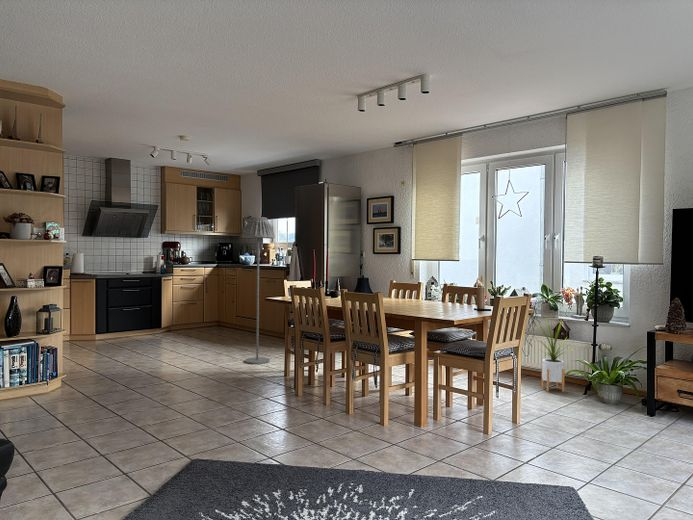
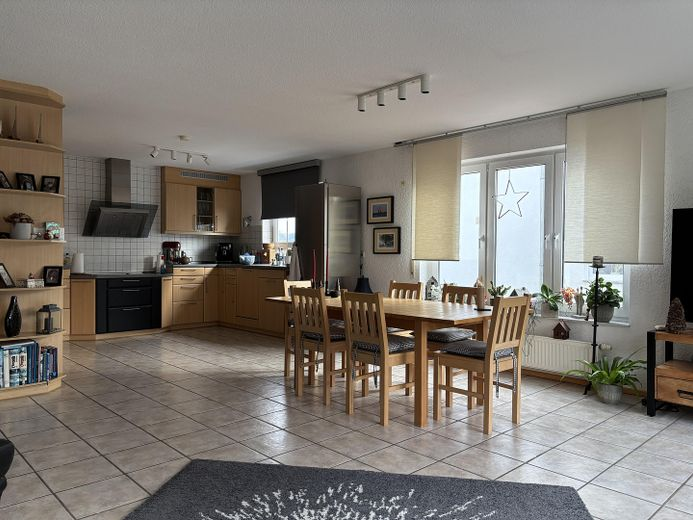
- house plant (554, 351)
- floor lamp (258, 289)
